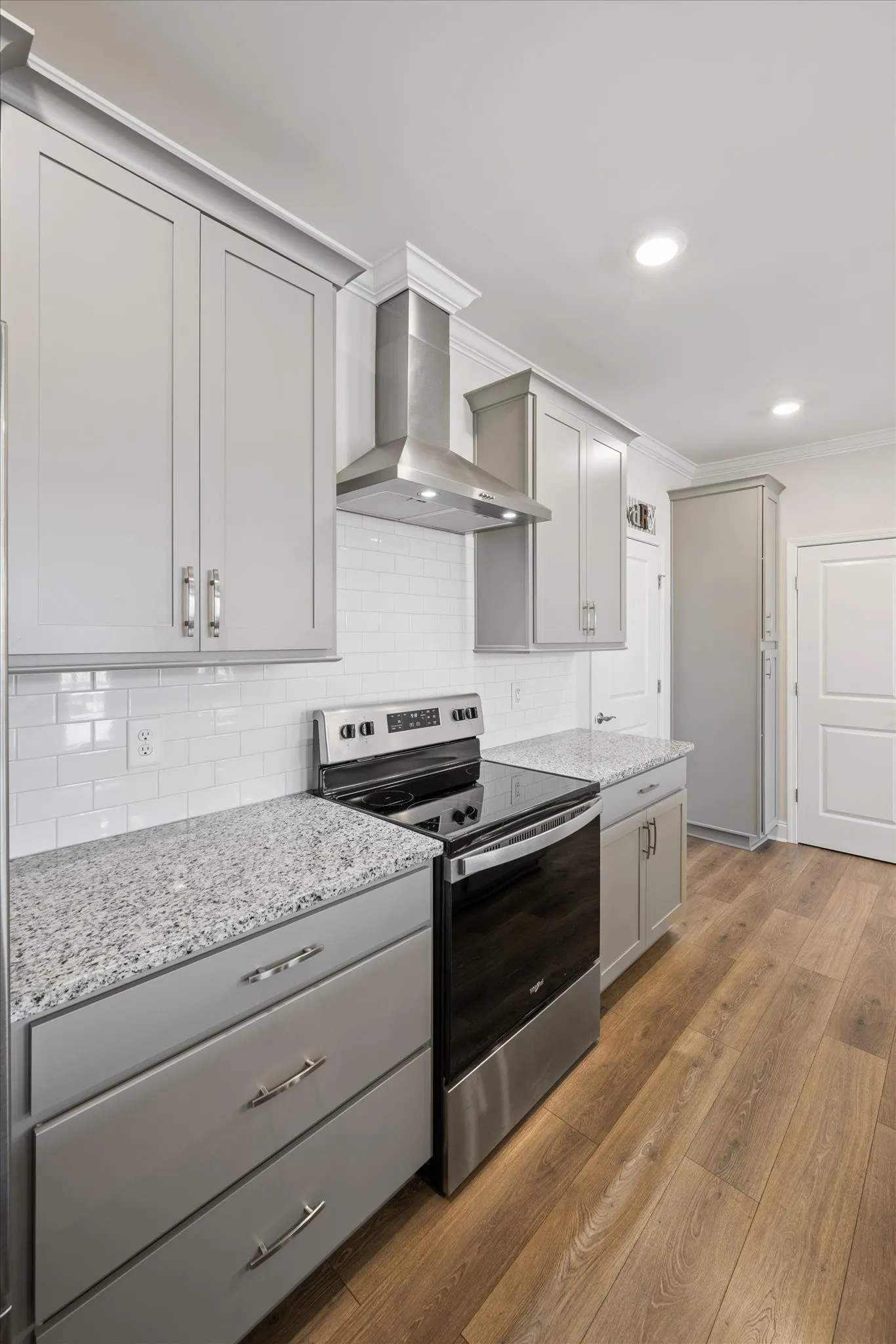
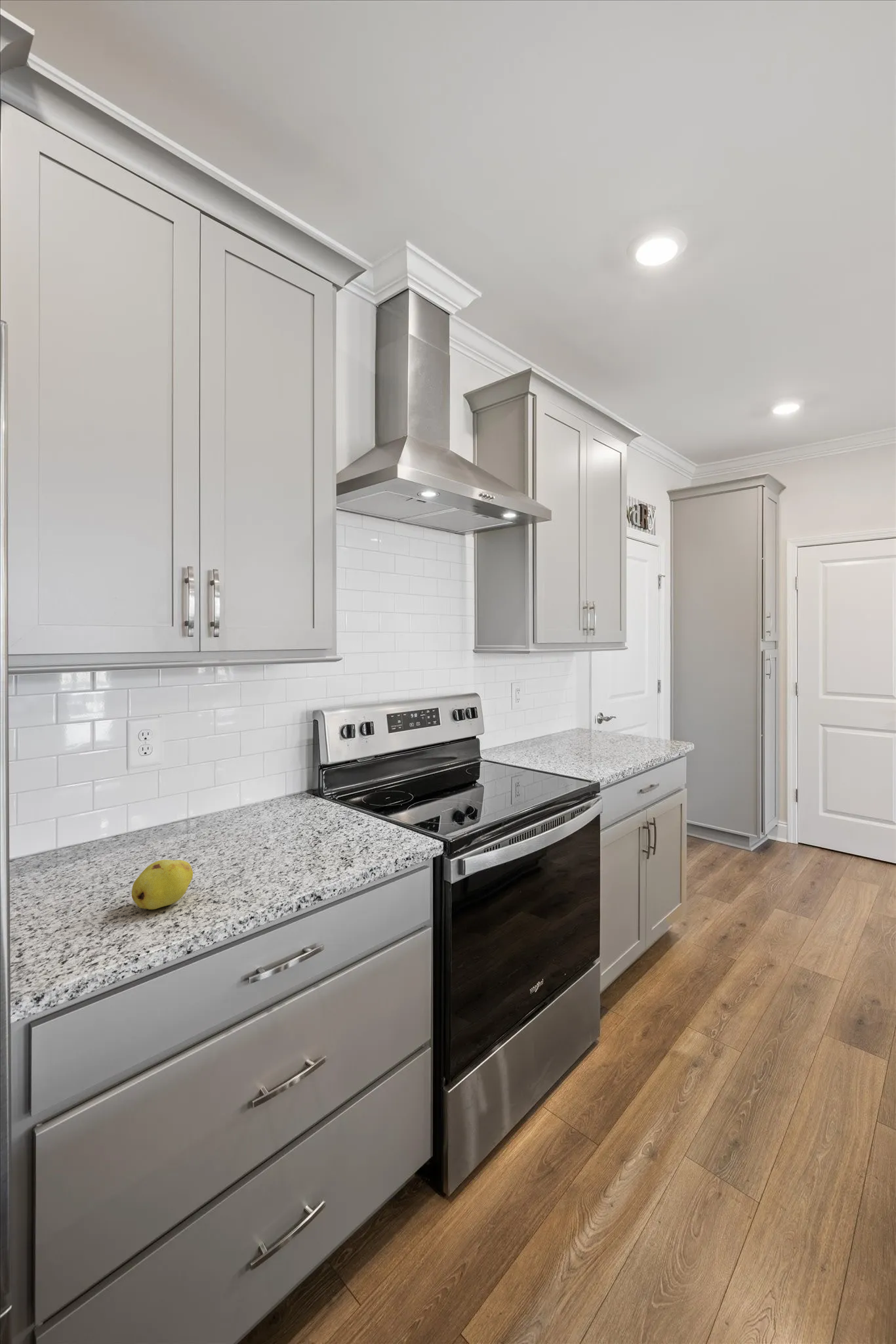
+ fruit (165, 881)
